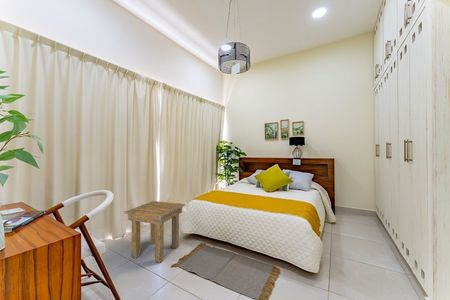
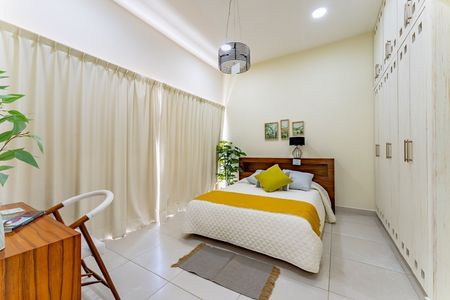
- side table (156, 229)
